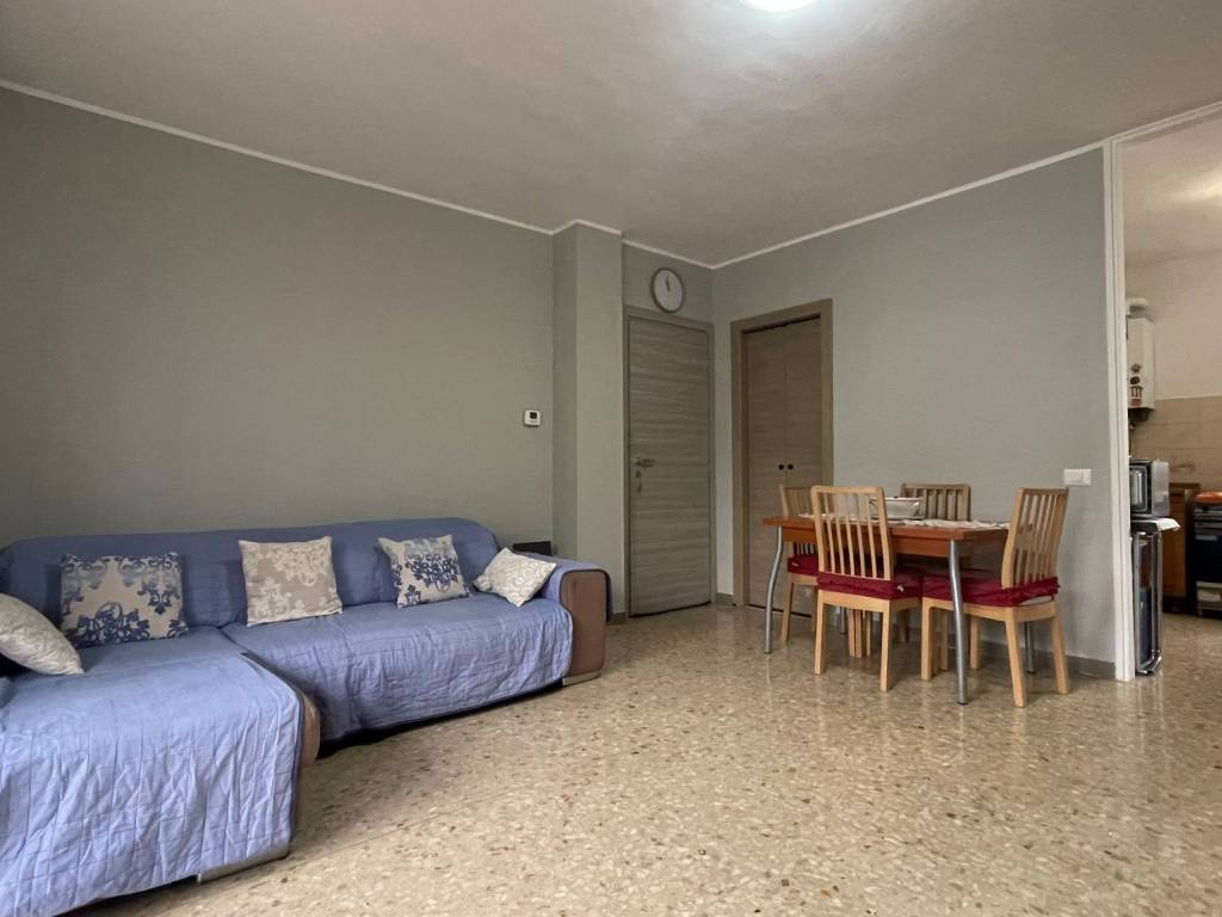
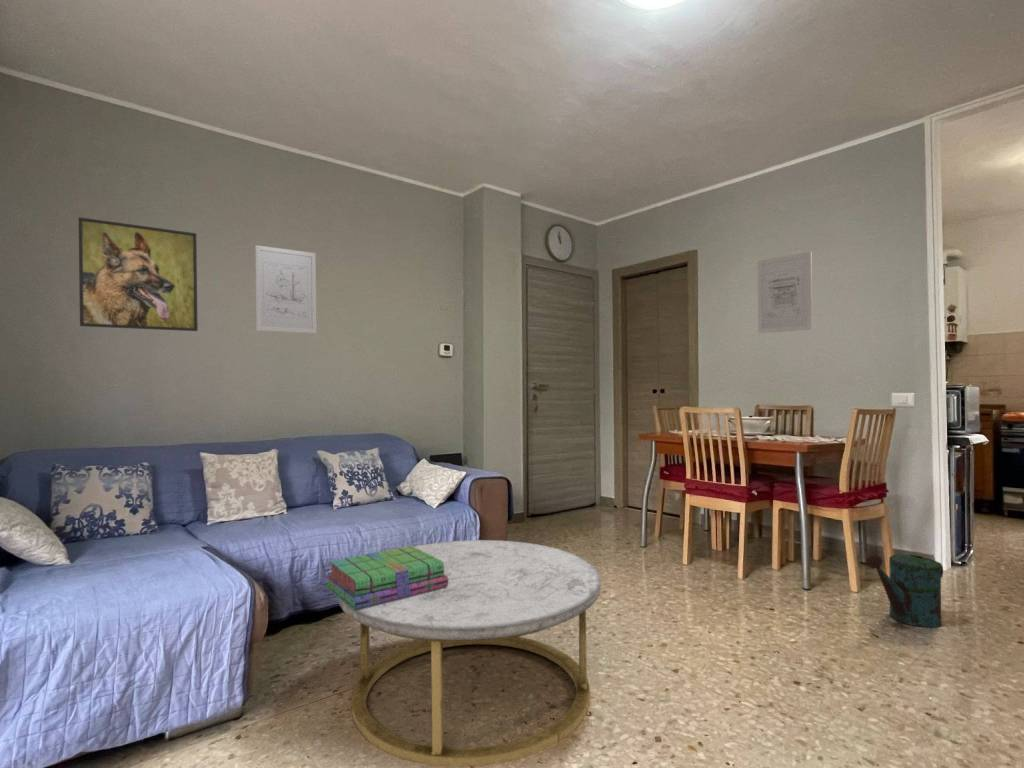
+ coffee table (471, 632)
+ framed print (141, 277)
+ wall art (286, 290)
+ stack of books (386, 573)
+ wall art (784, 293)
+ watering can (906, 585)
